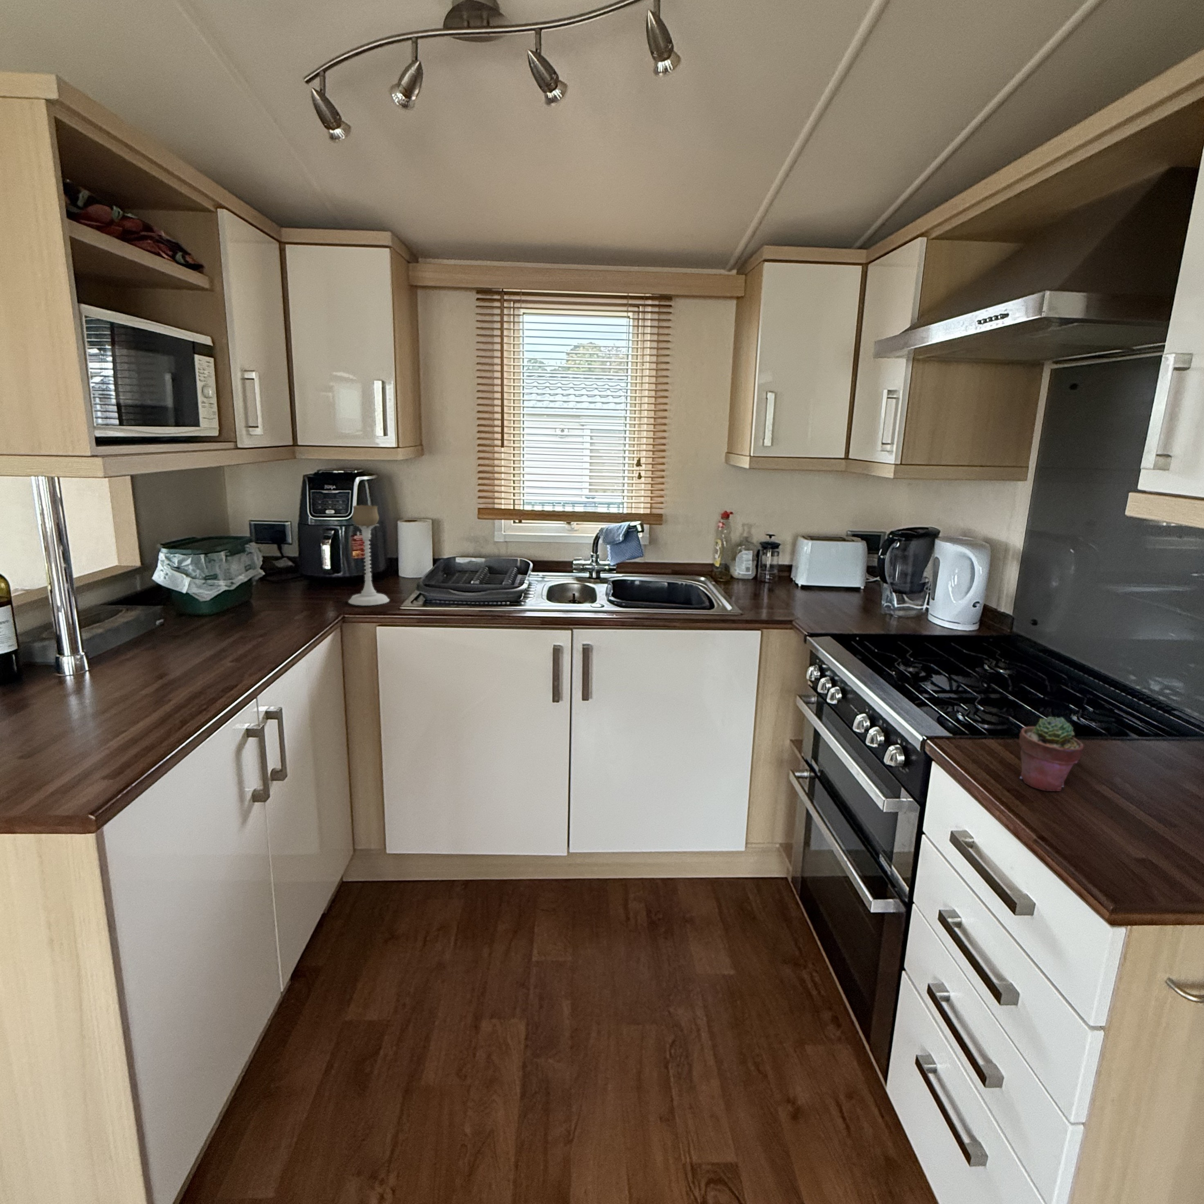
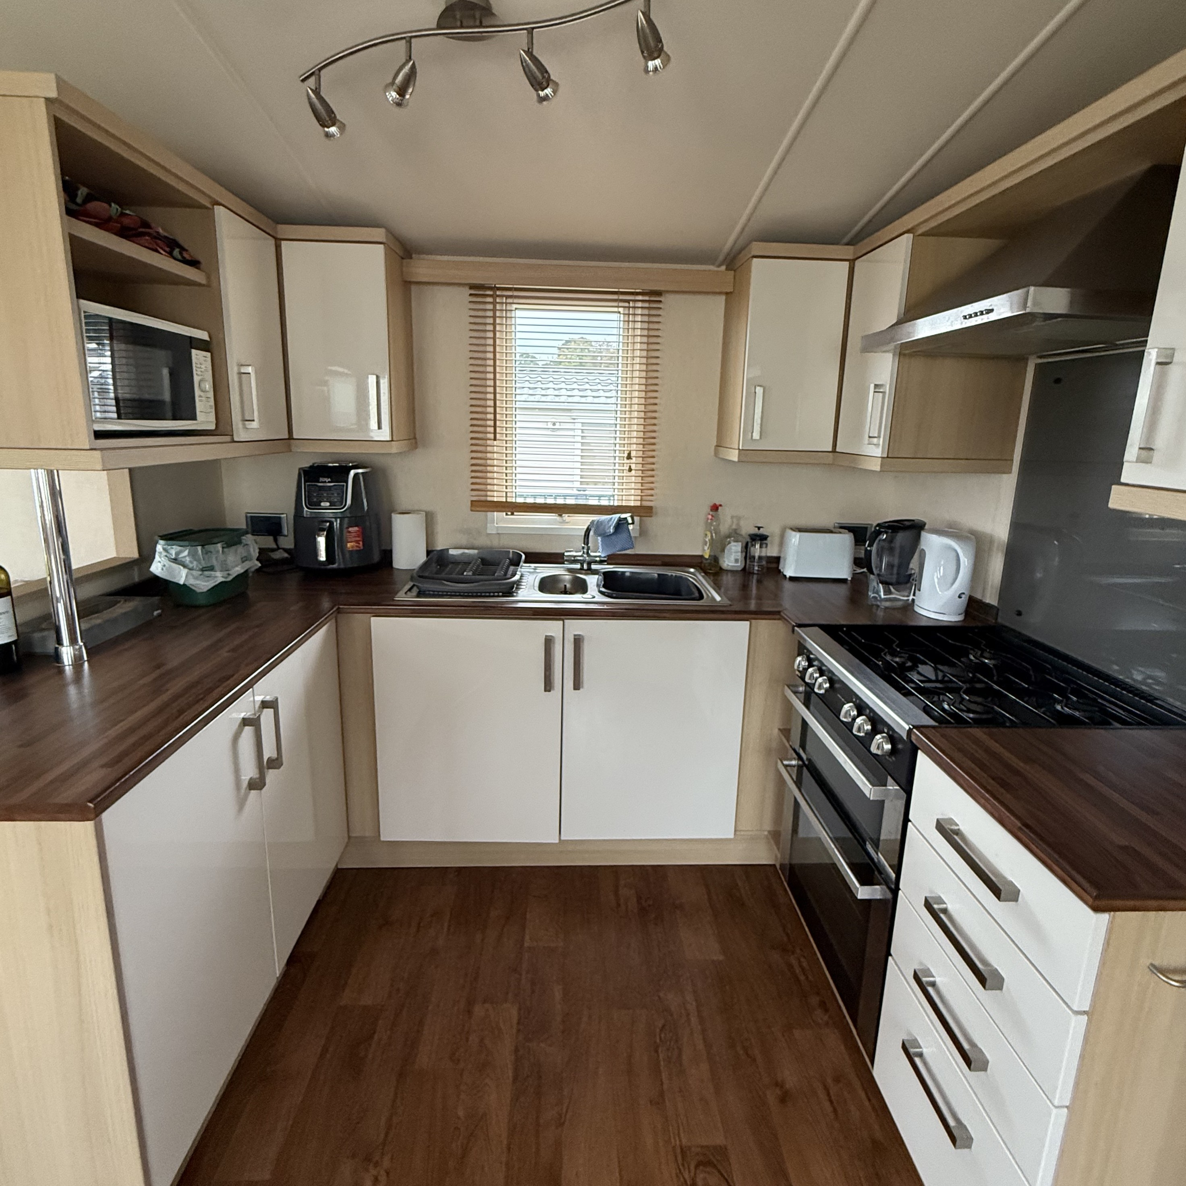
- candle holder (367, 555)
- potted succulent (1049, 751)
